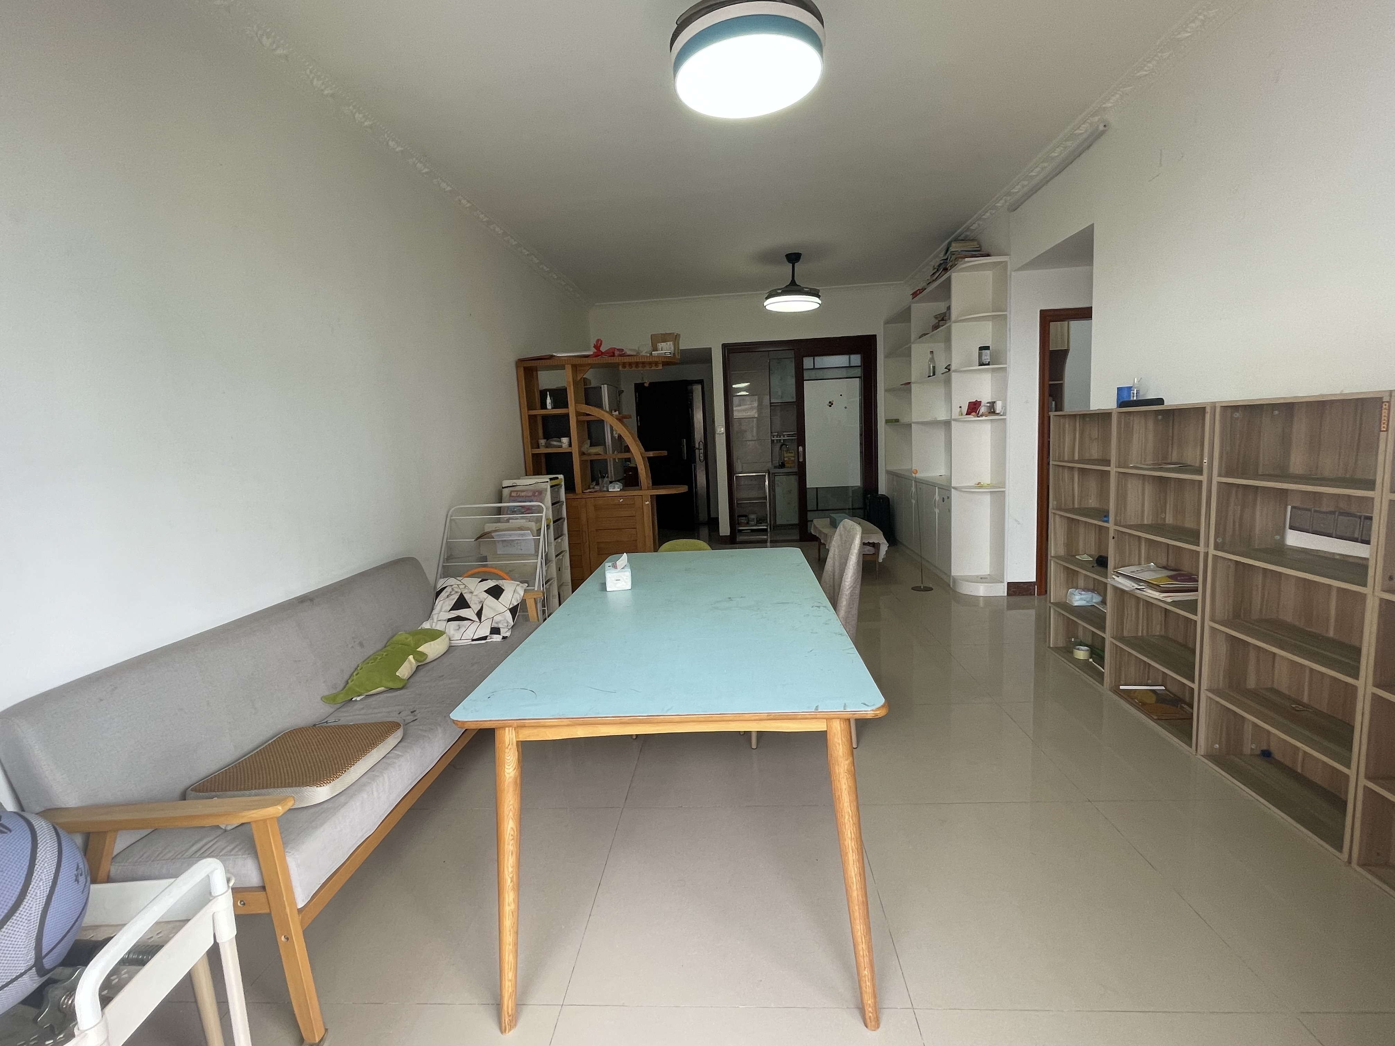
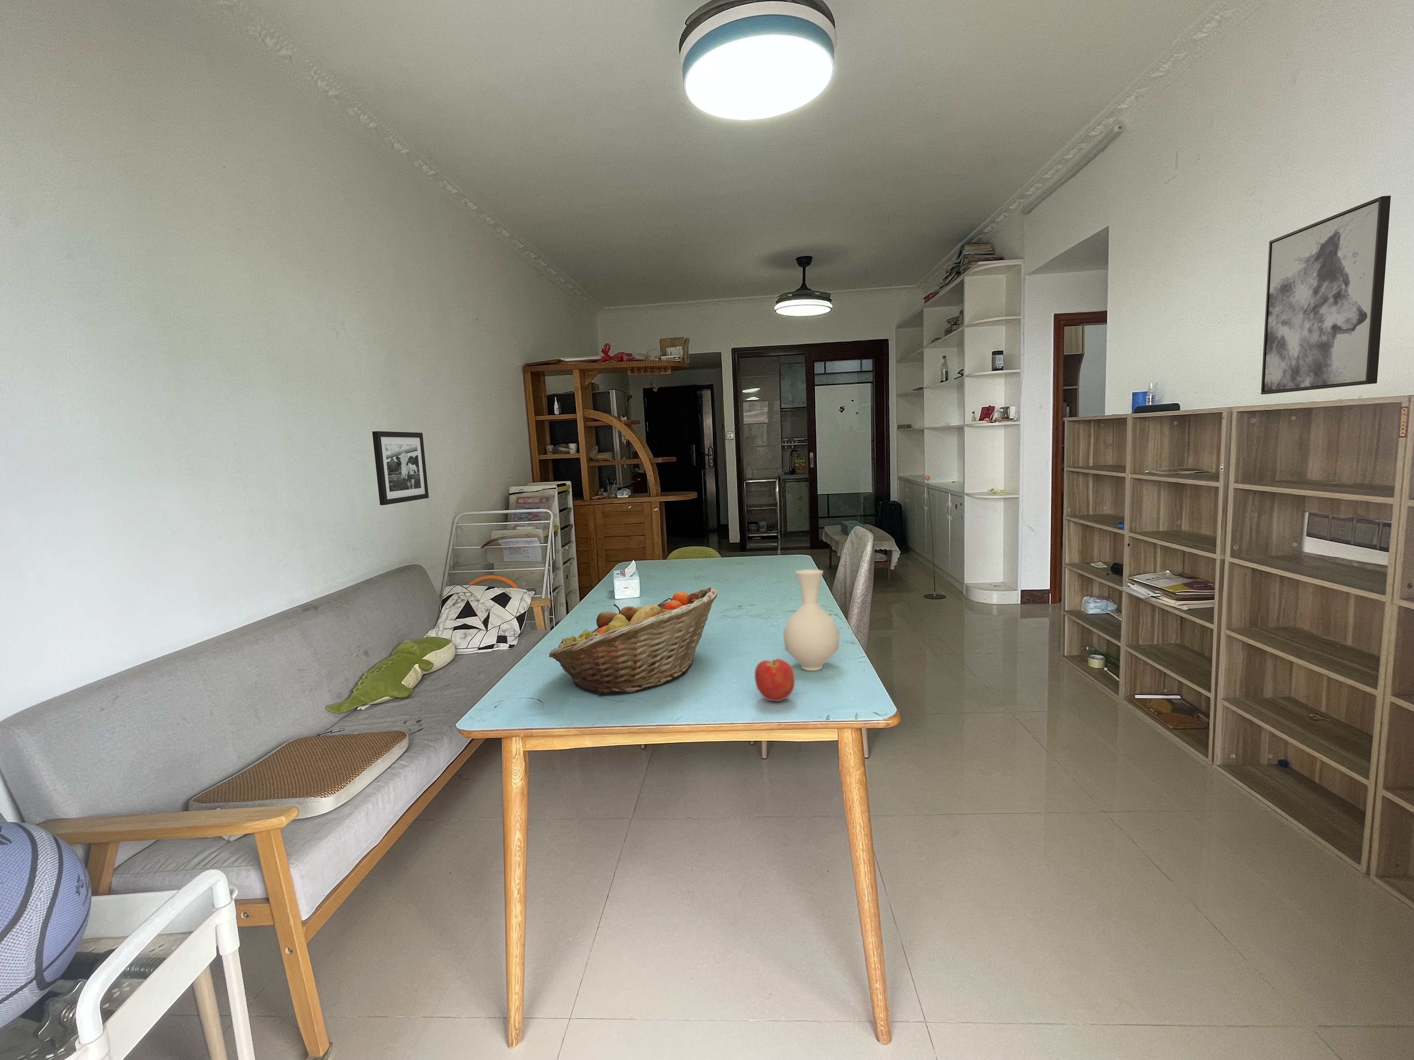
+ apple (775, 678)
+ wall art (1318, 306)
+ picture frame (402, 467)
+ fruit basket (639, 635)
+ vase (811, 620)
